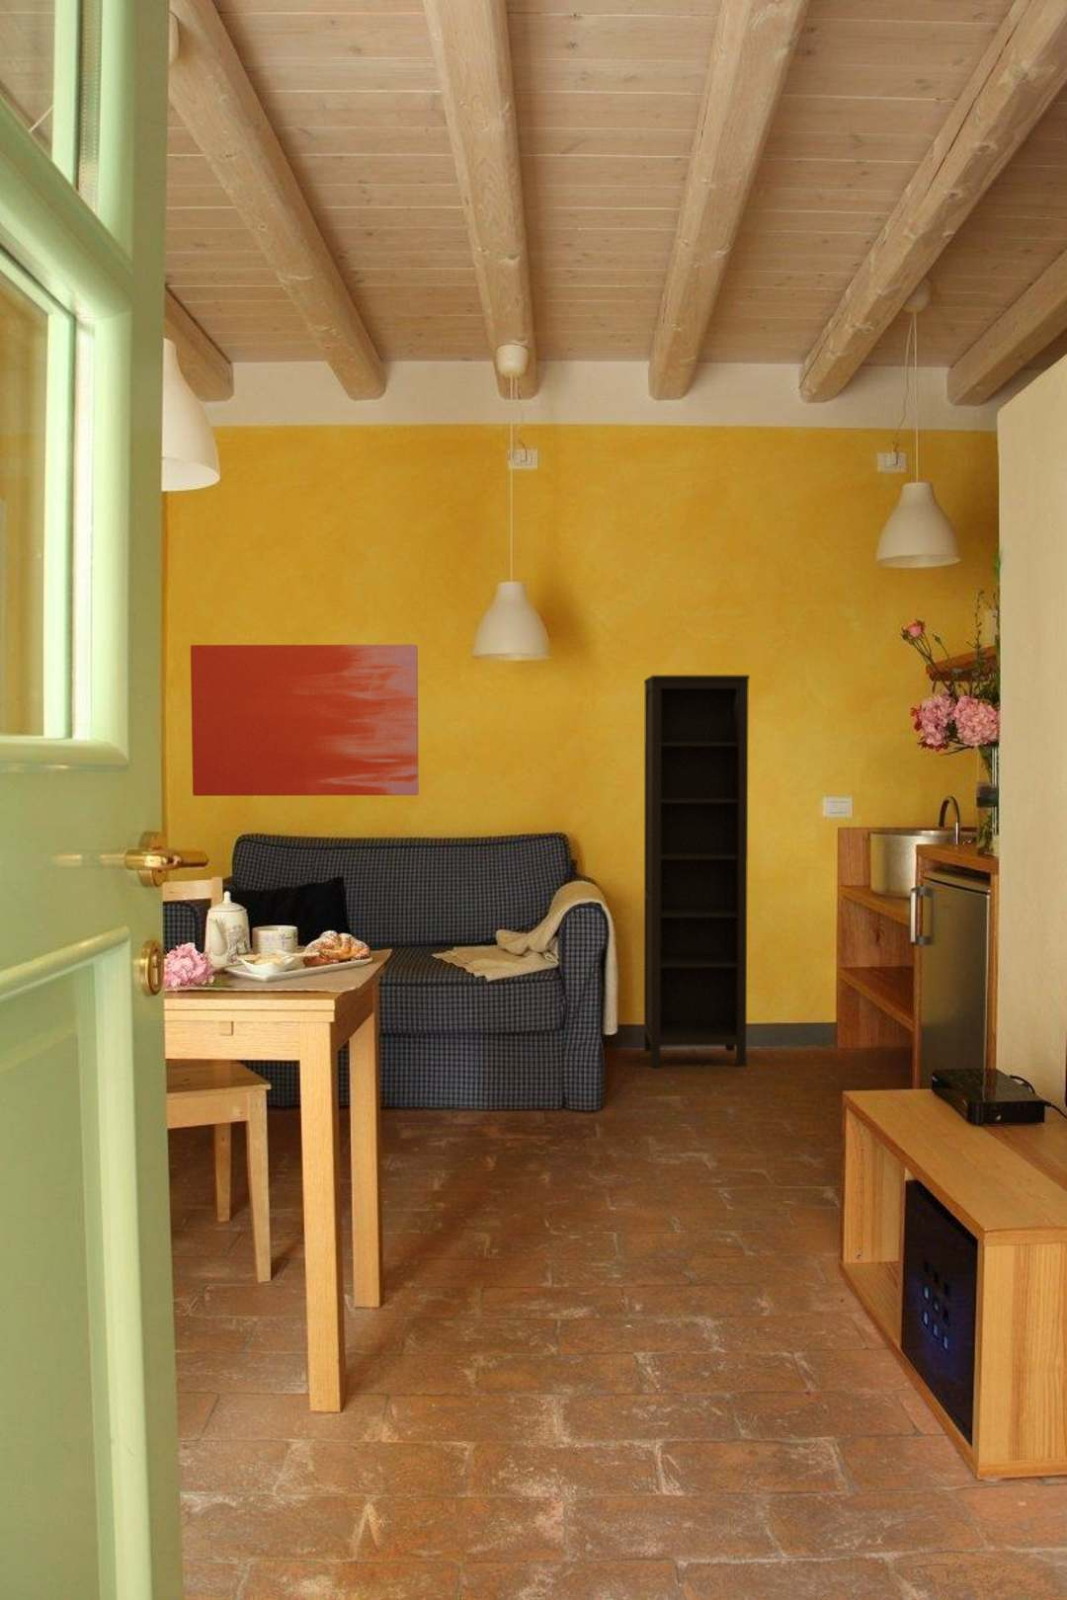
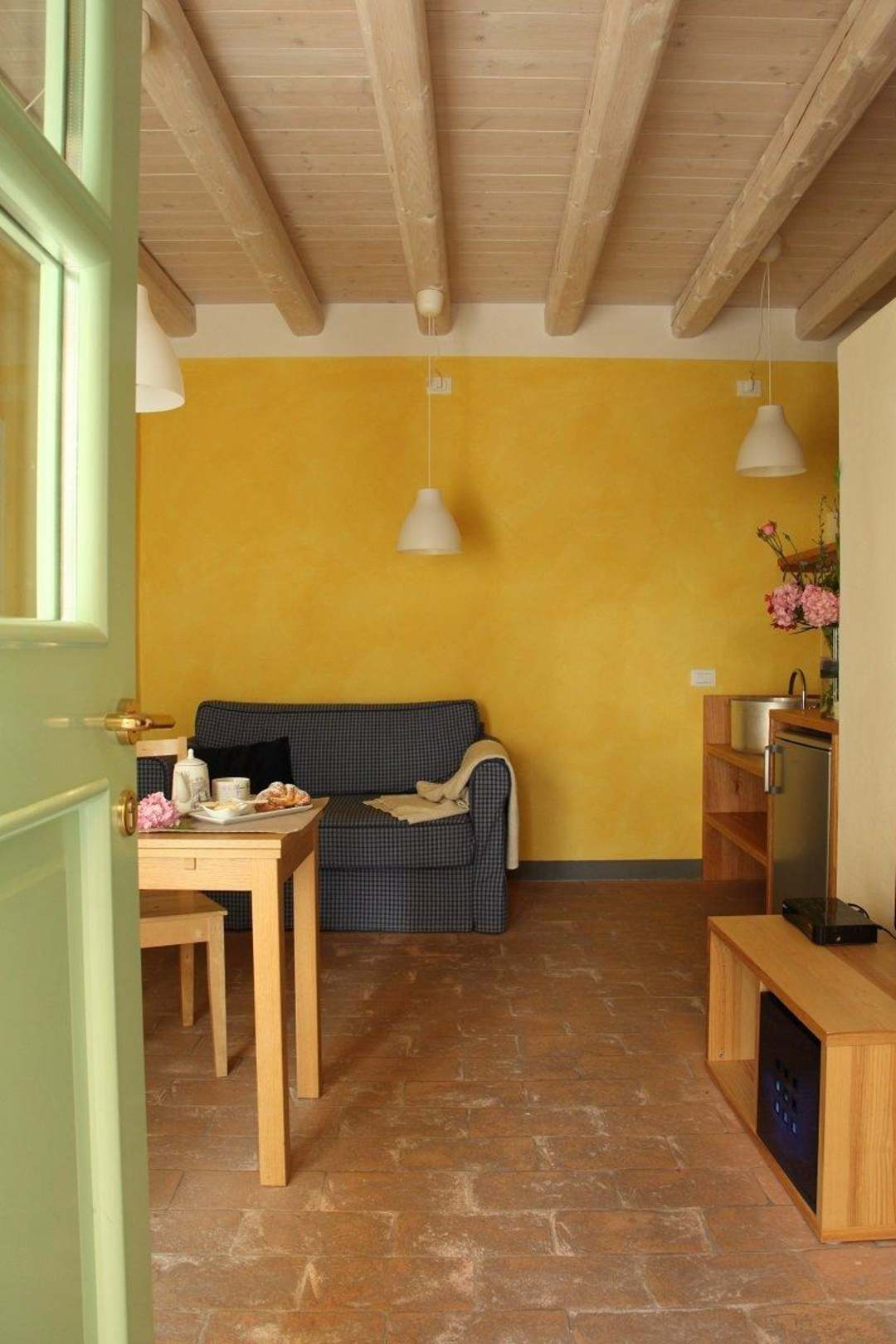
- bookcase (693, 869)
- wall art (305, 720)
